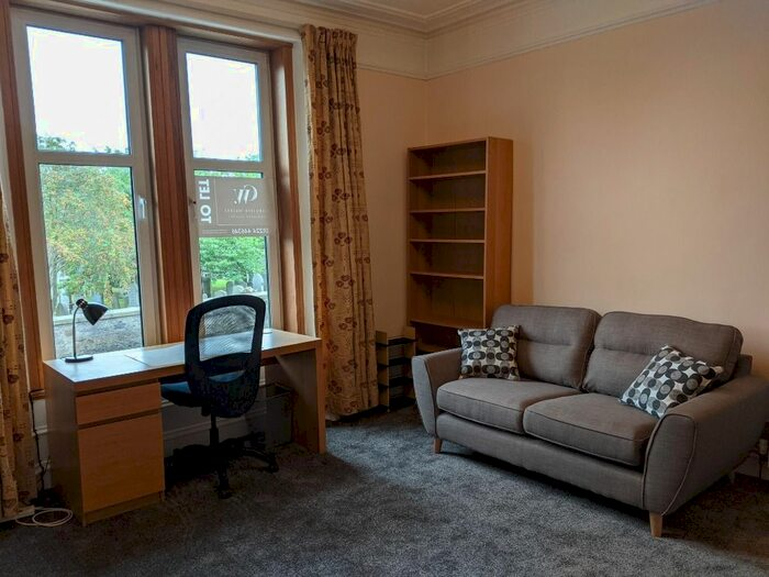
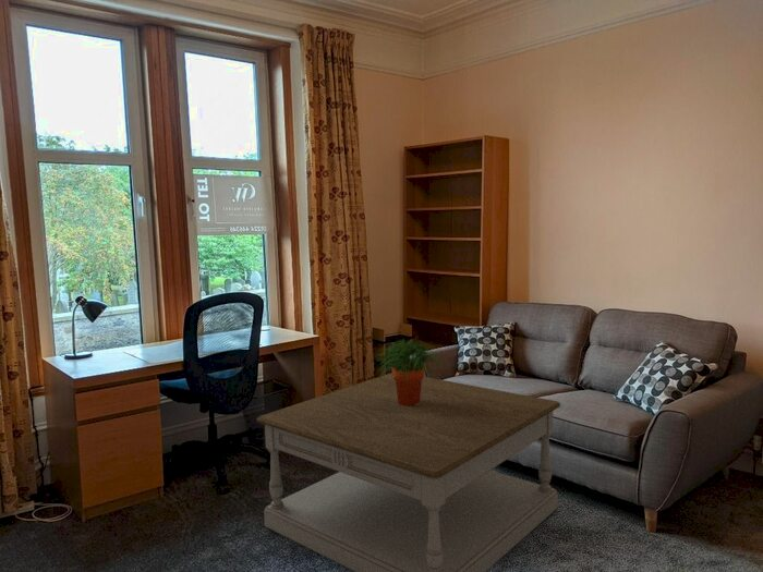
+ potted plant (408, 370)
+ coffee table (412, 463)
